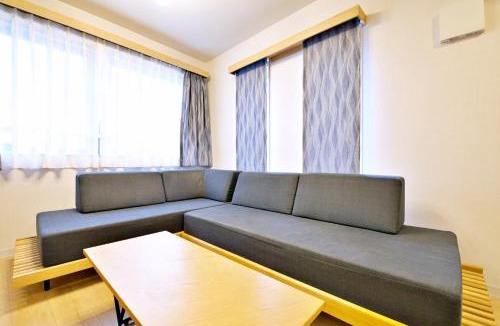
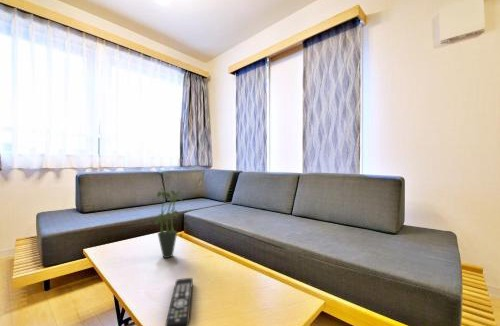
+ potted plant (171, 221)
+ remote control (181, 300)
